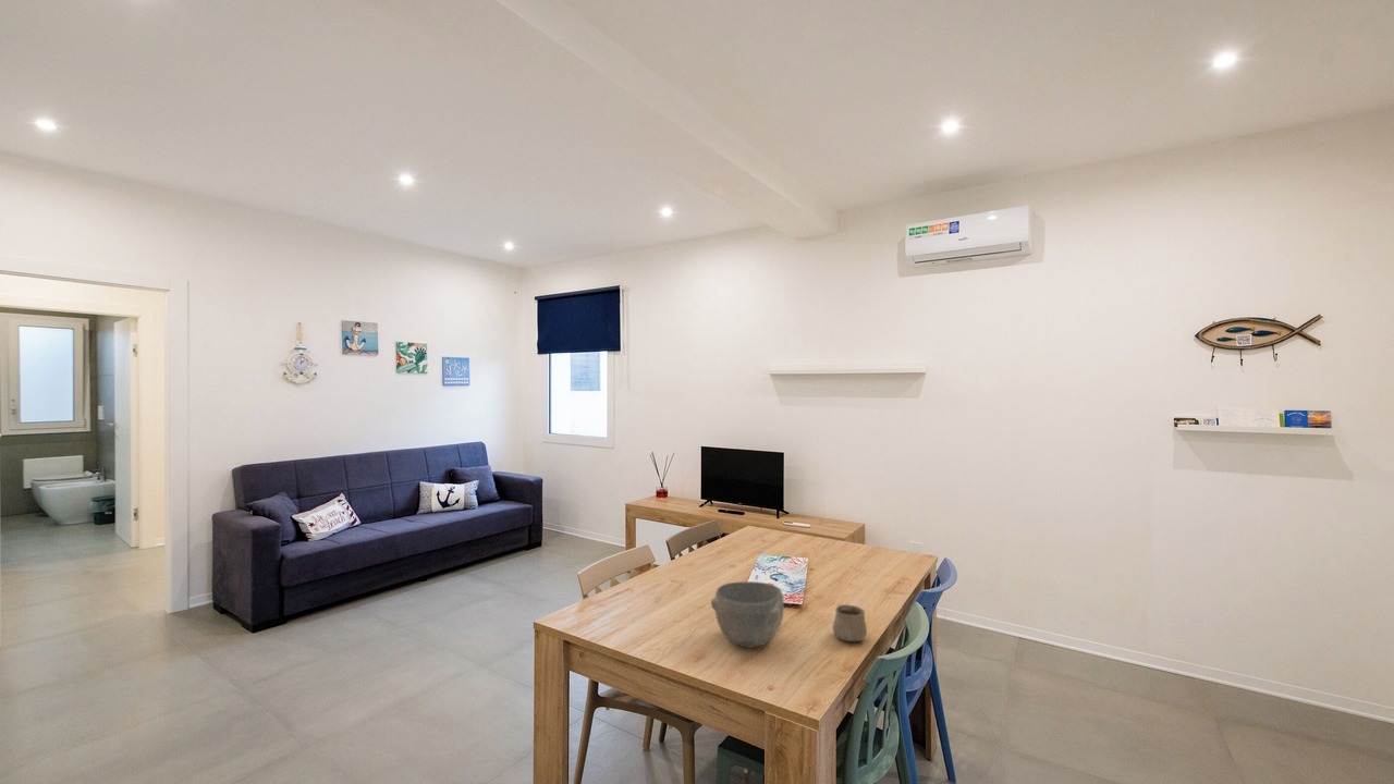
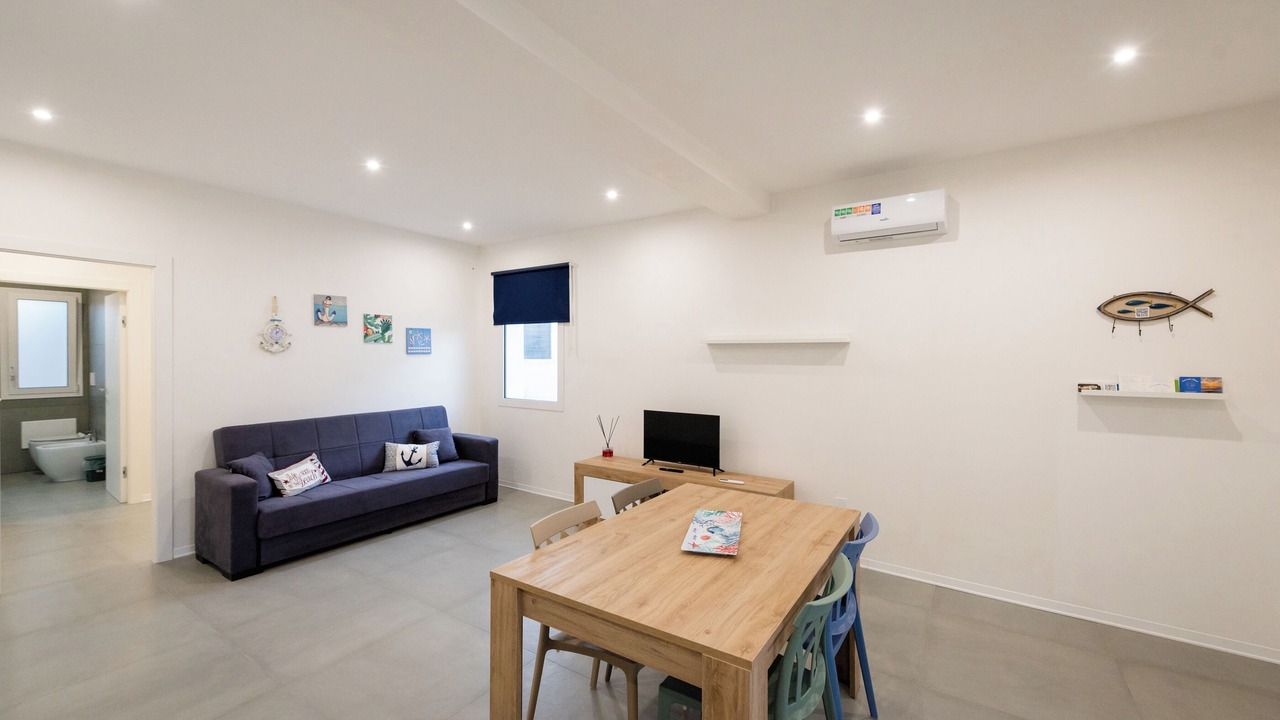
- cup (849, 624)
- bowl (750, 615)
